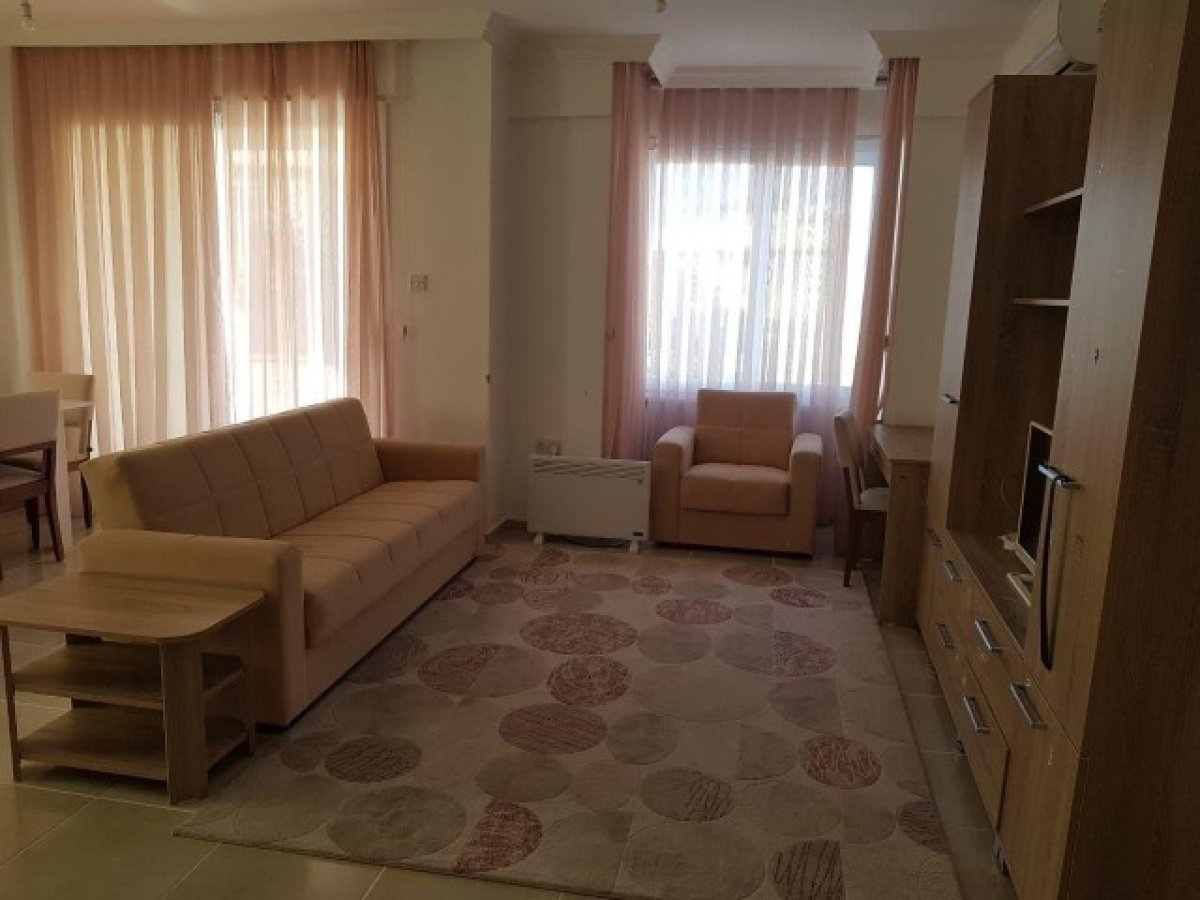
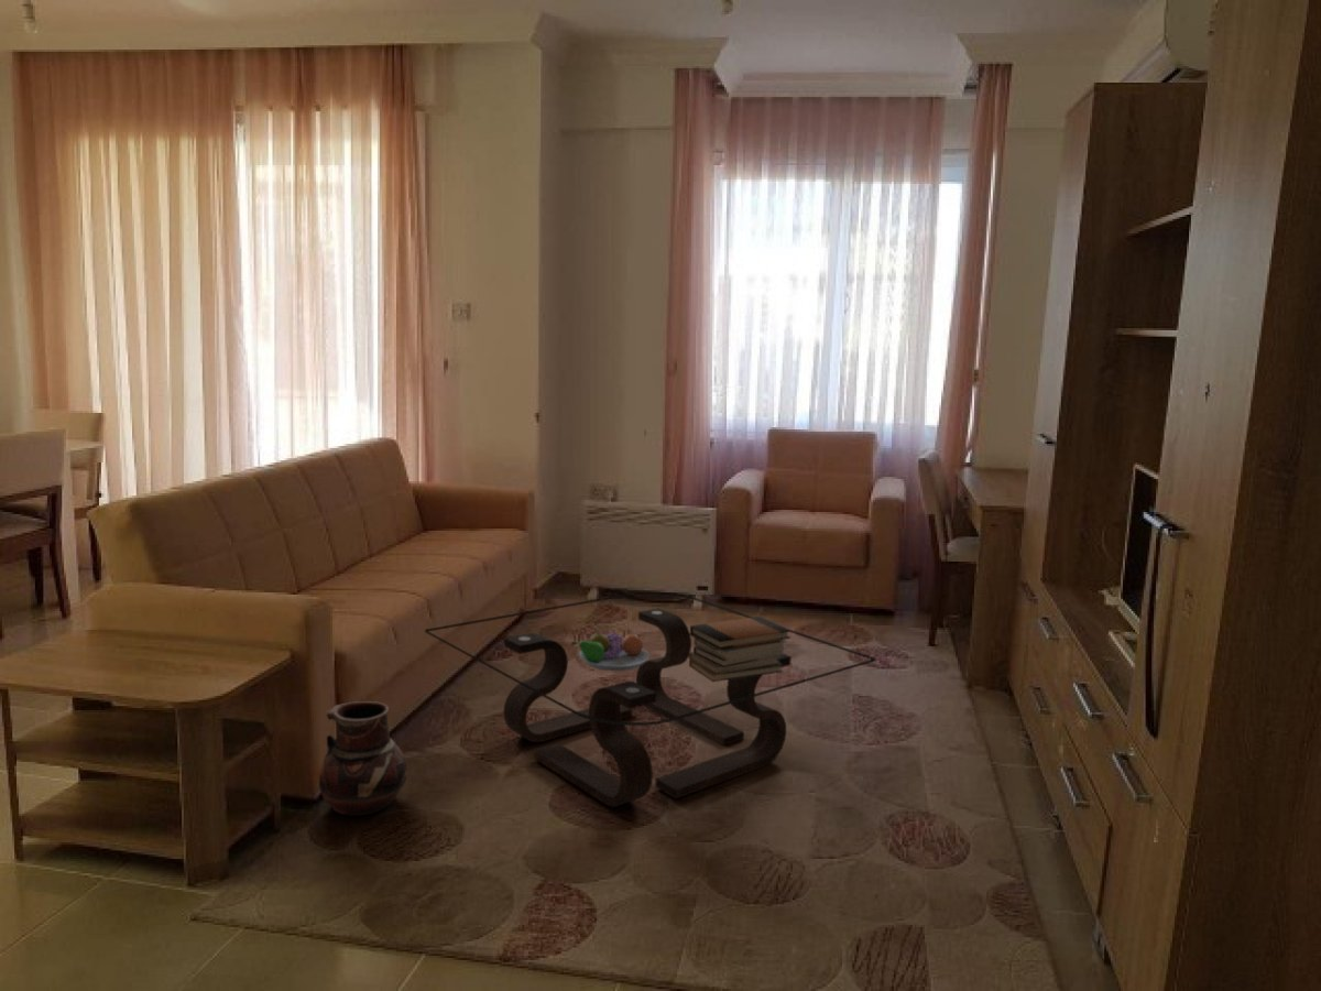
+ fruit bowl (611, 646)
+ book stack (739, 647)
+ coffee table (644, 696)
+ ceramic pot (362, 755)
